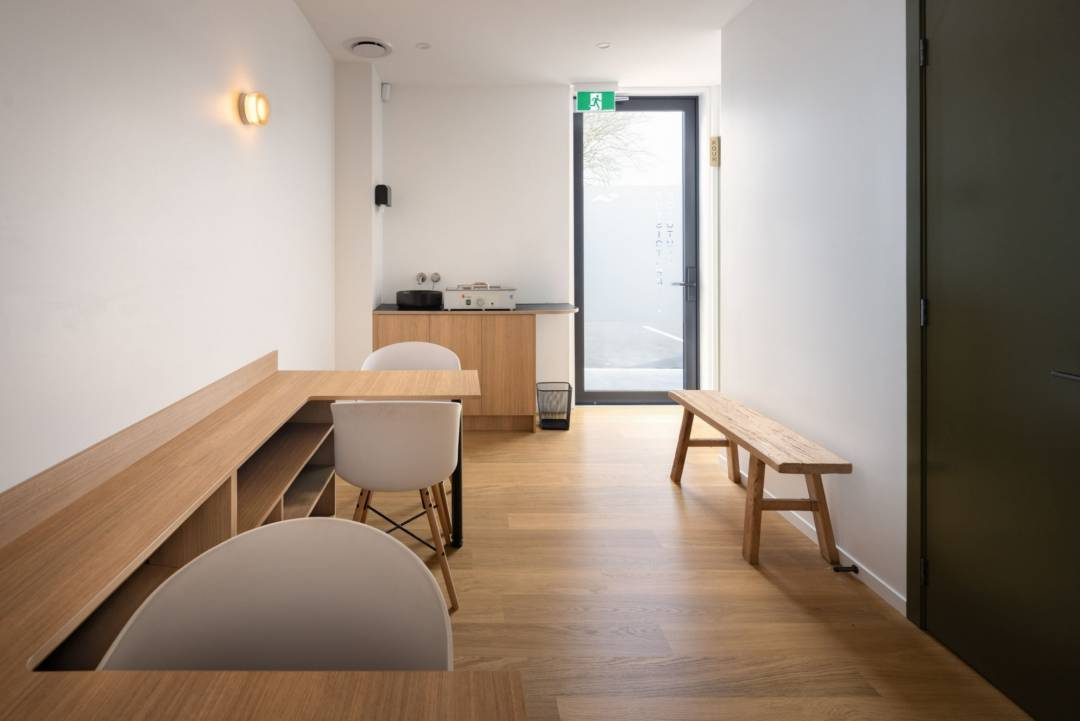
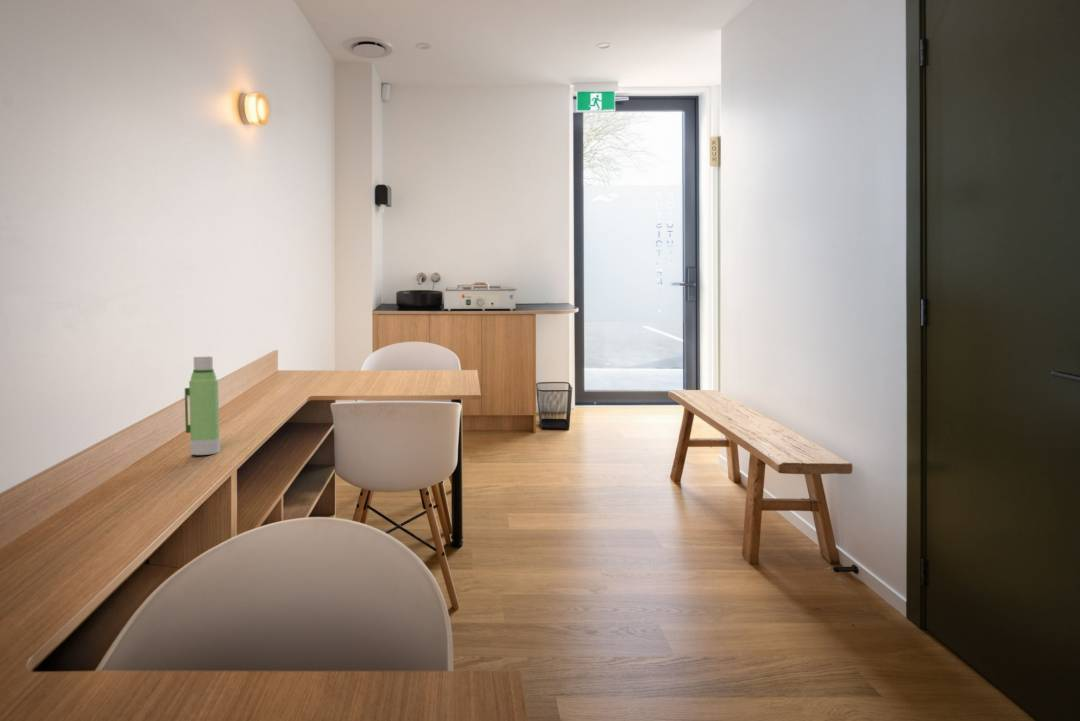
+ water bottle (203, 404)
